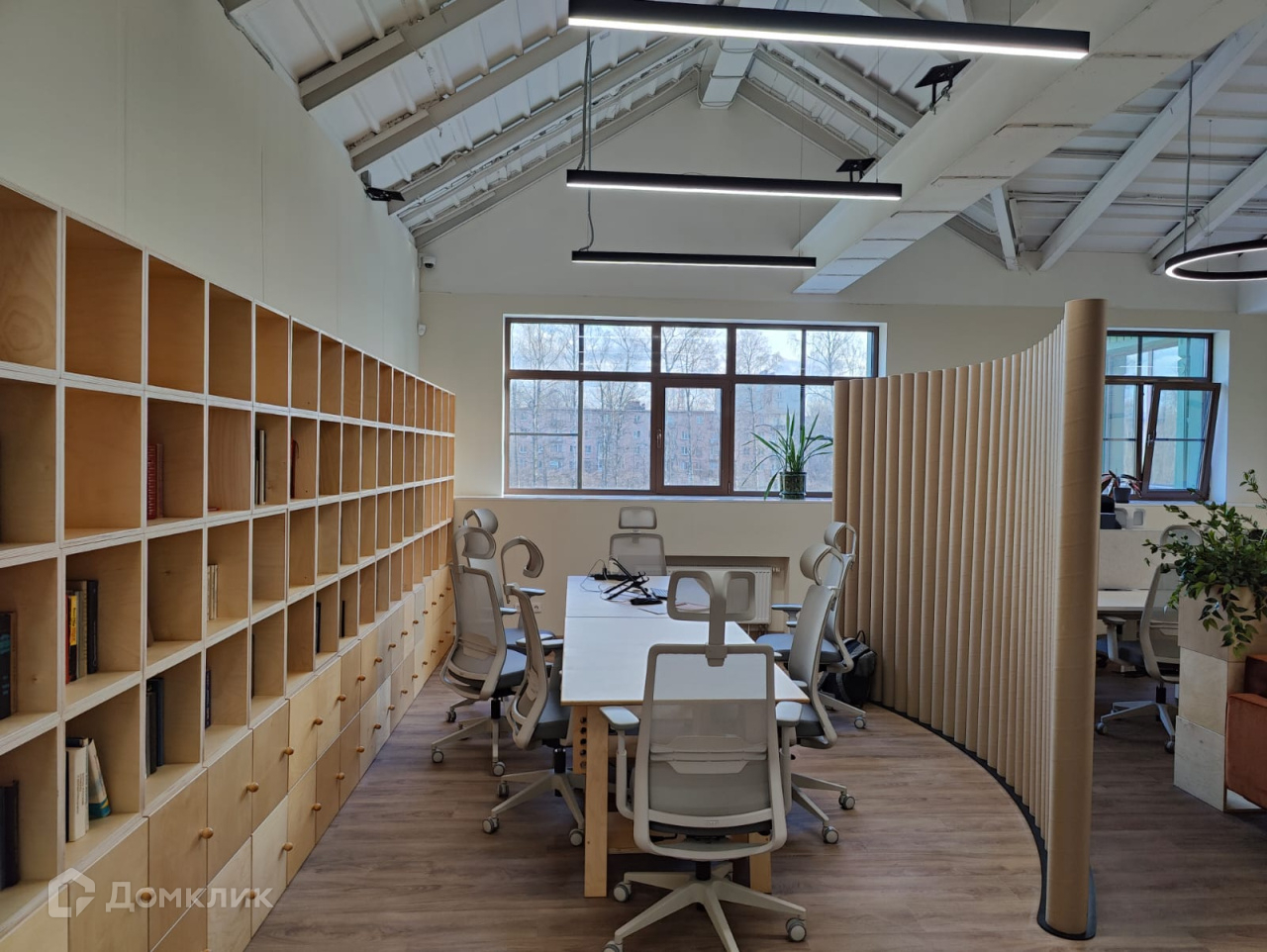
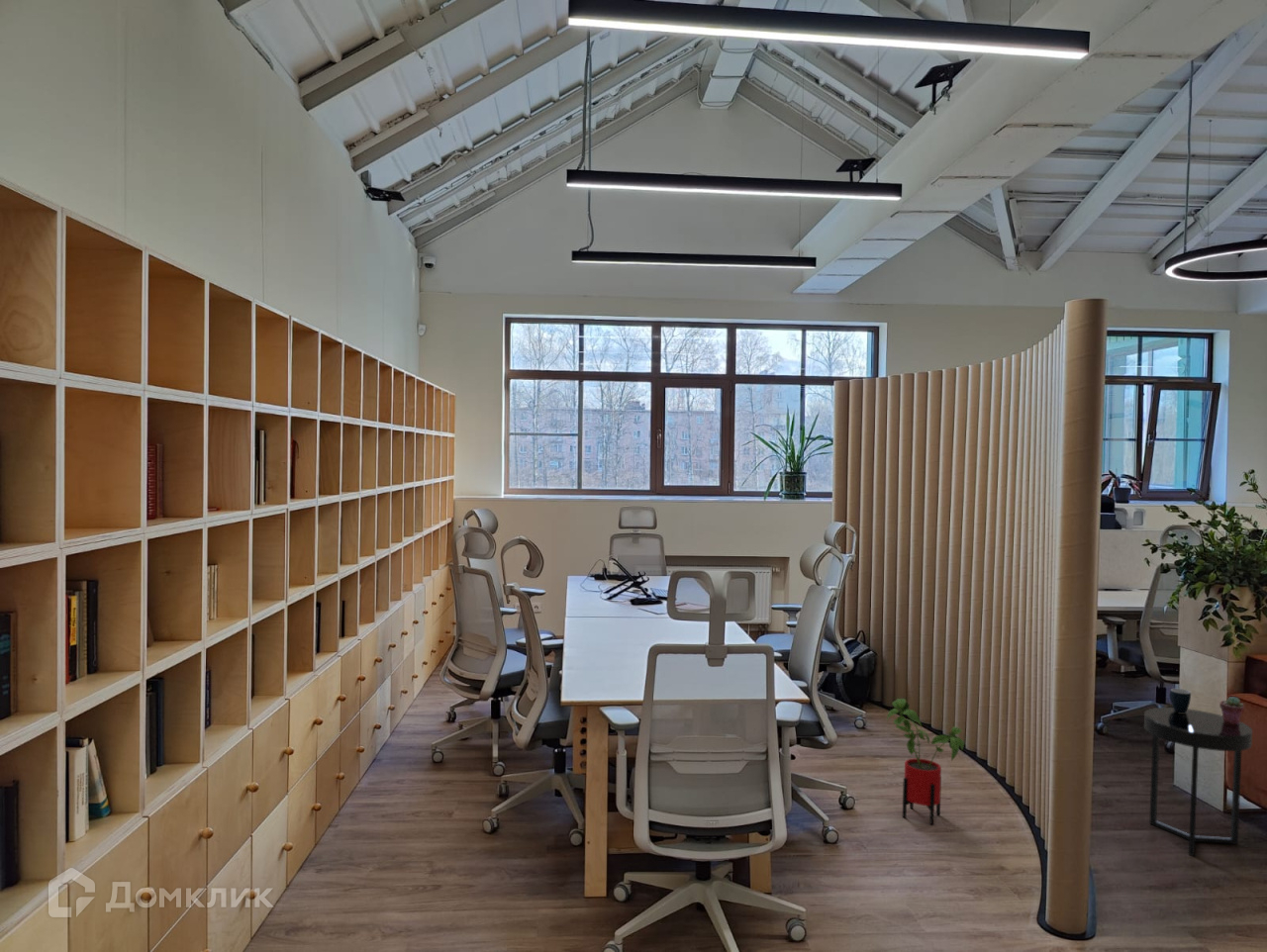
+ potted succulent (1231, 709)
+ house plant (918, 757)
+ mug (1178, 700)
+ side table (1194, 781)
